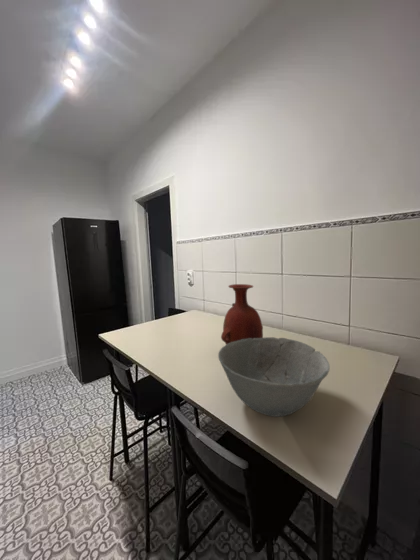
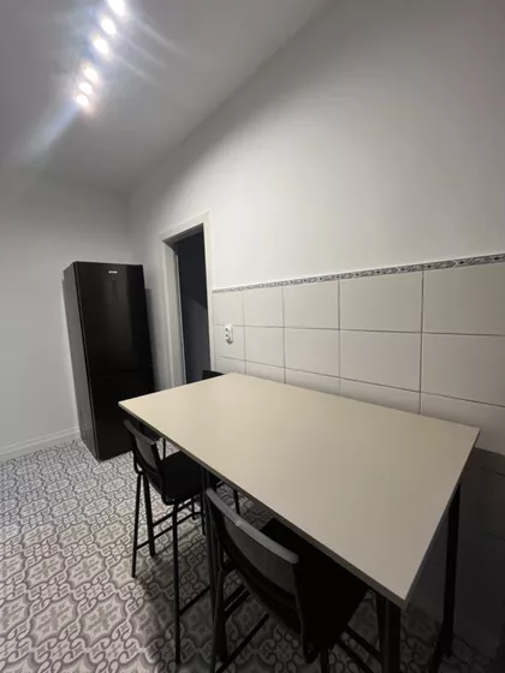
- bowl (271, 378)
- vase (242, 319)
